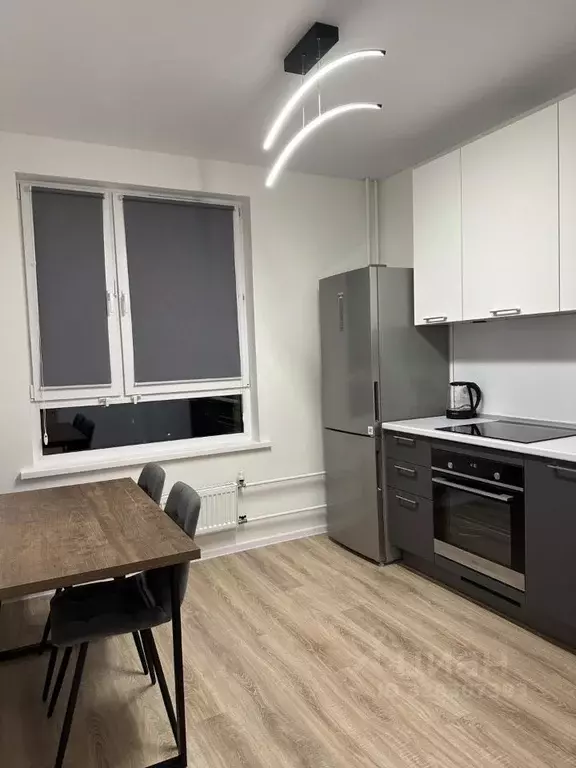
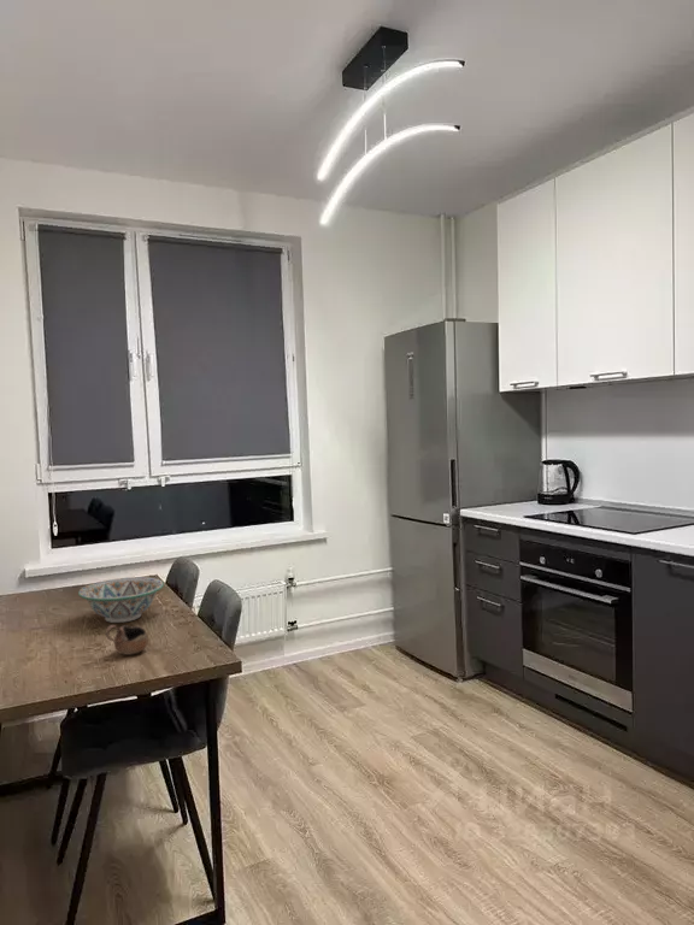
+ cup (125, 636)
+ decorative bowl (122, 601)
